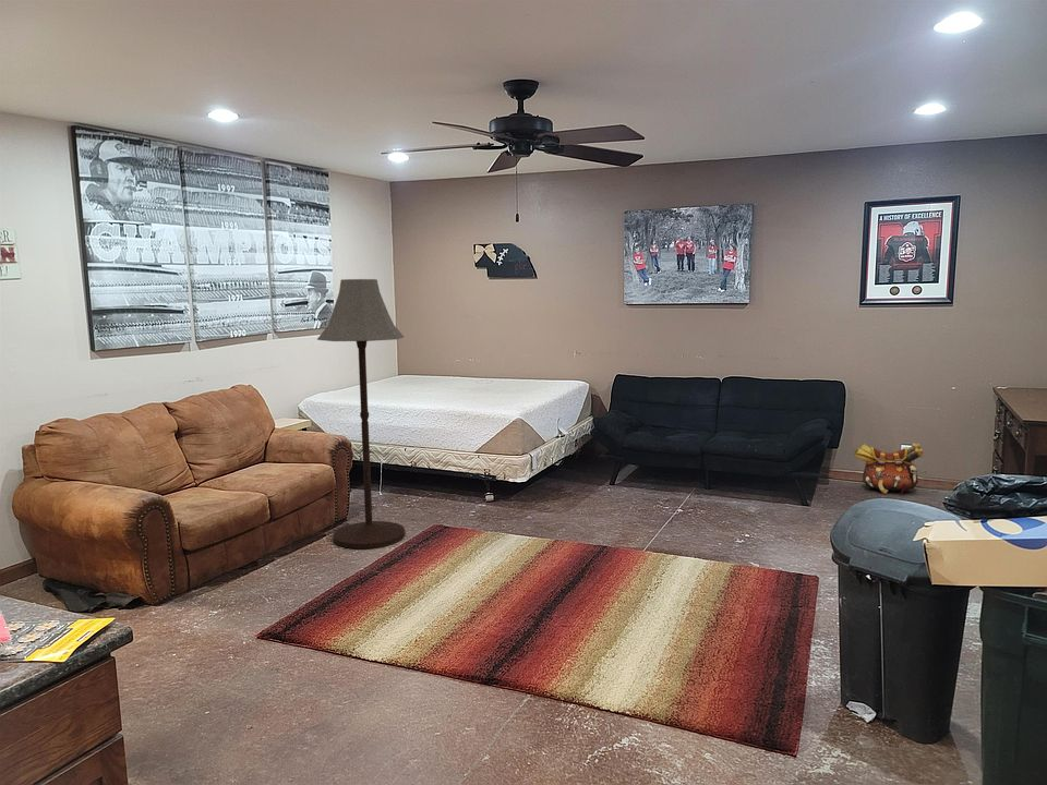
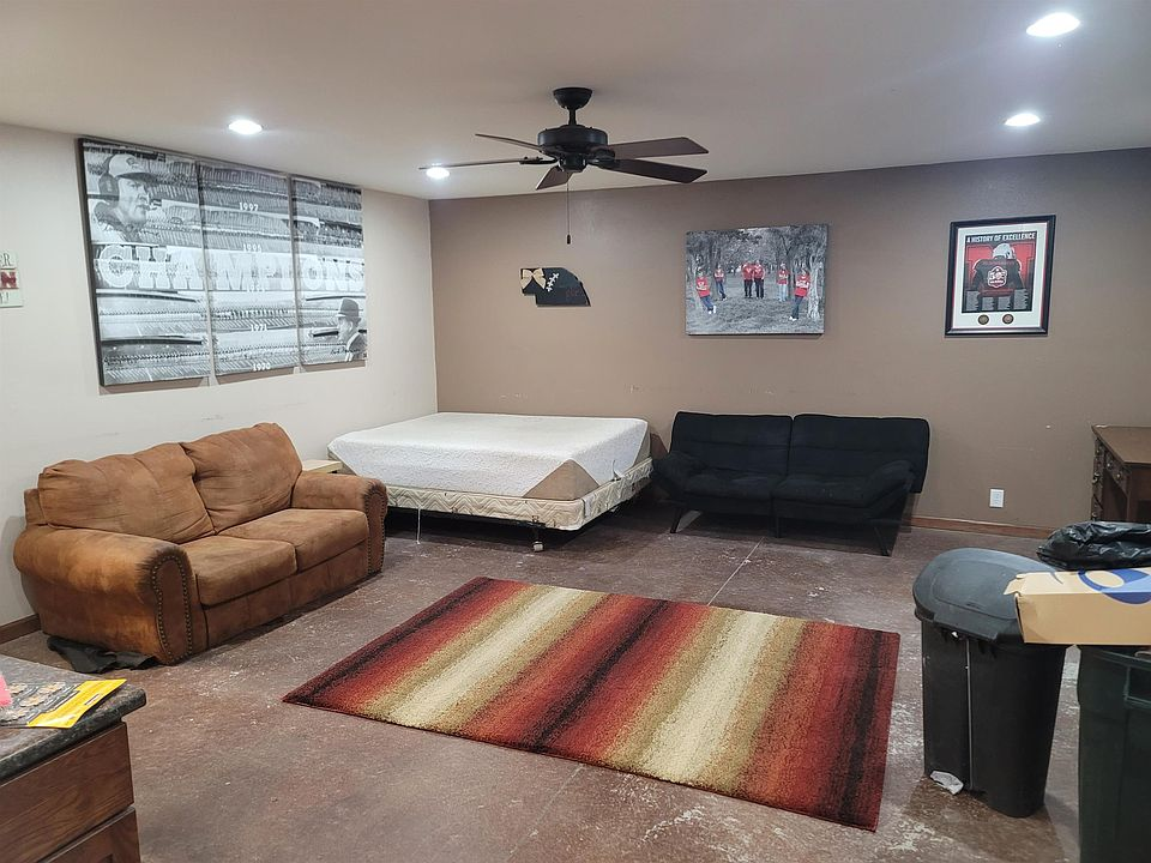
- backpack (887, 467)
- floor lamp (364, 411)
